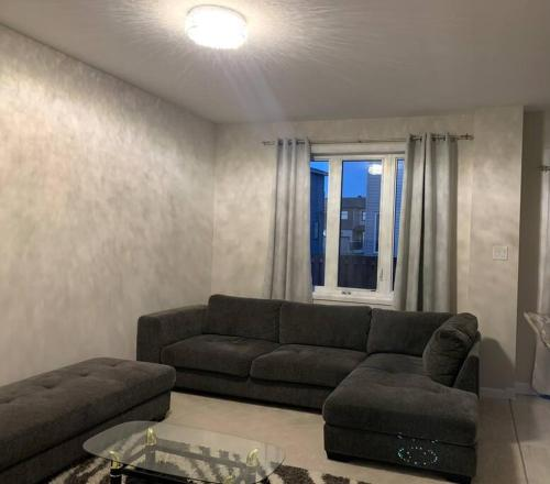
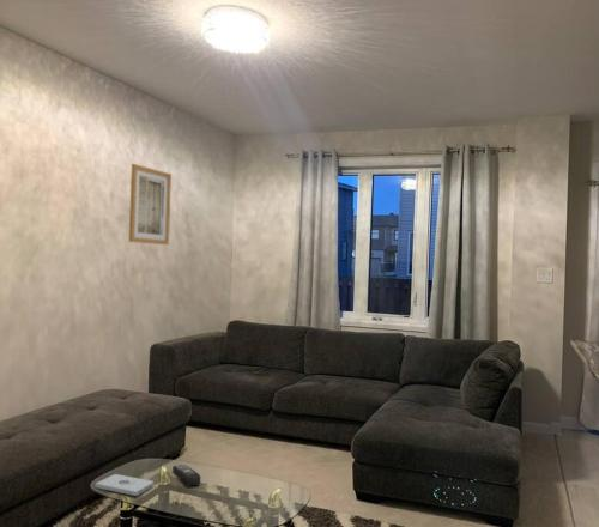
+ wall art (151, 206)
+ notepad (125, 484)
+ remote control (186, 473)
